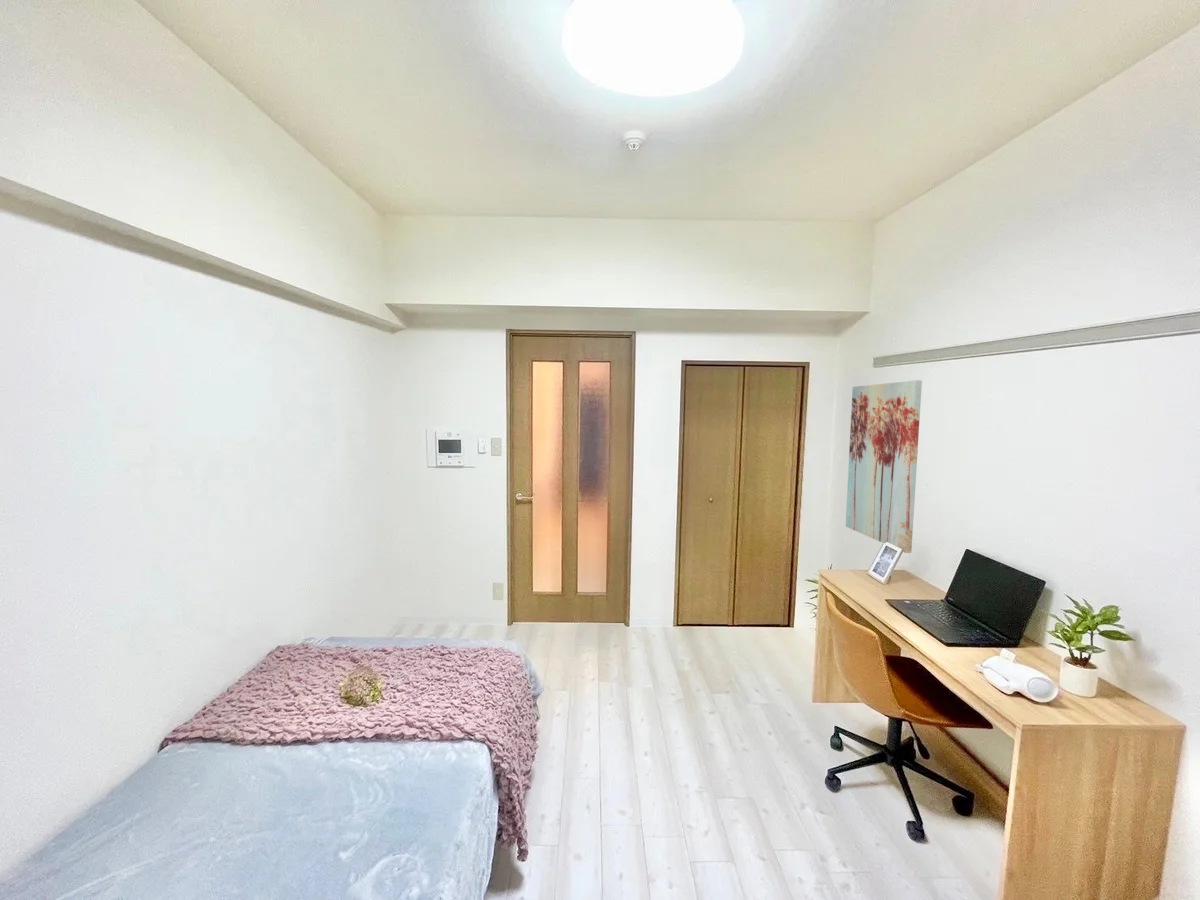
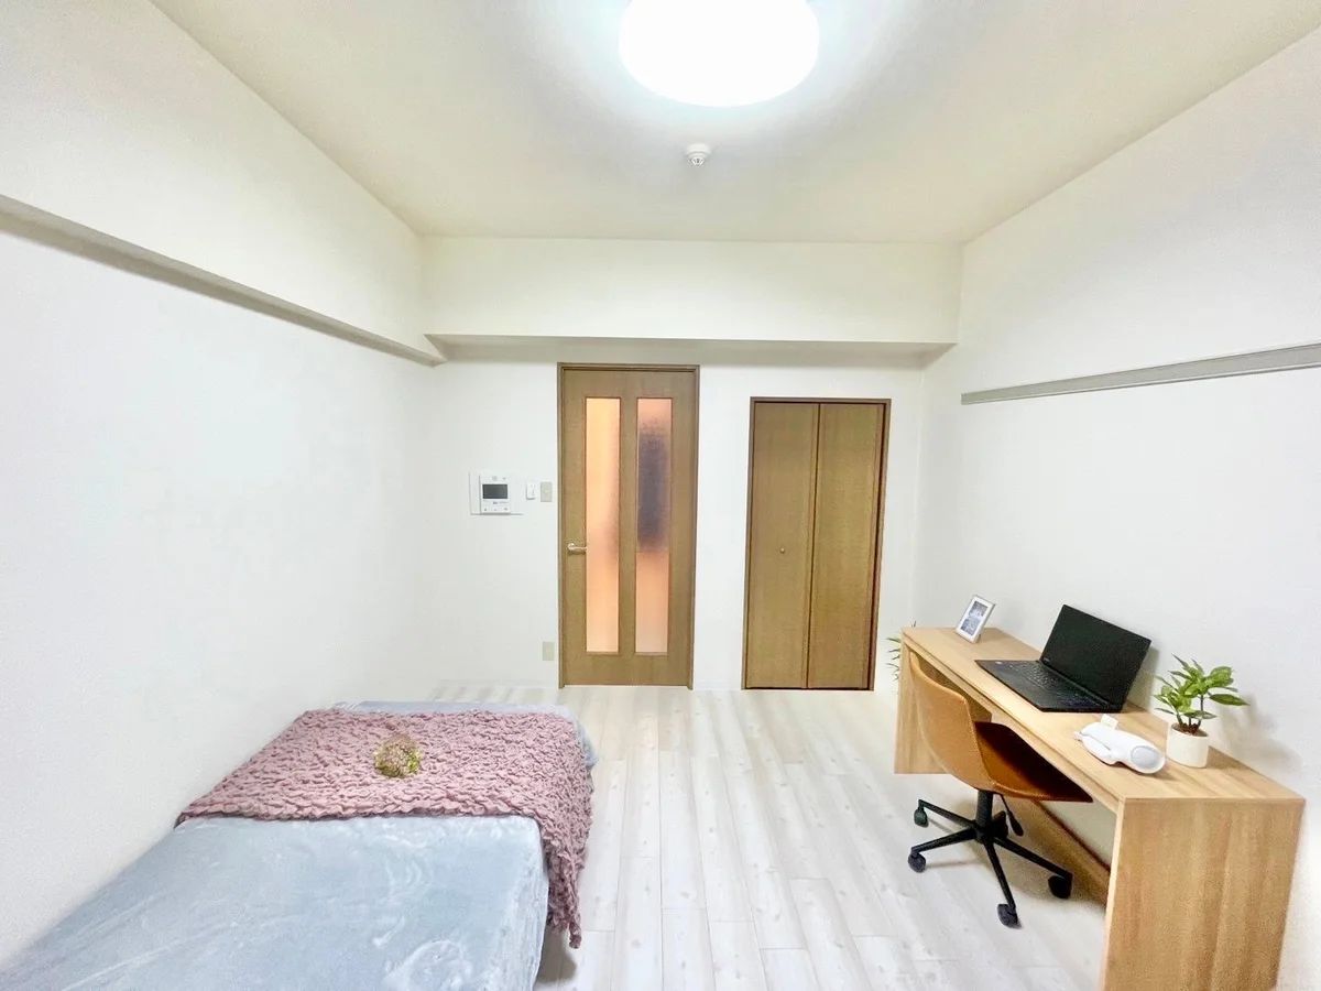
- wall art (879, 462)
